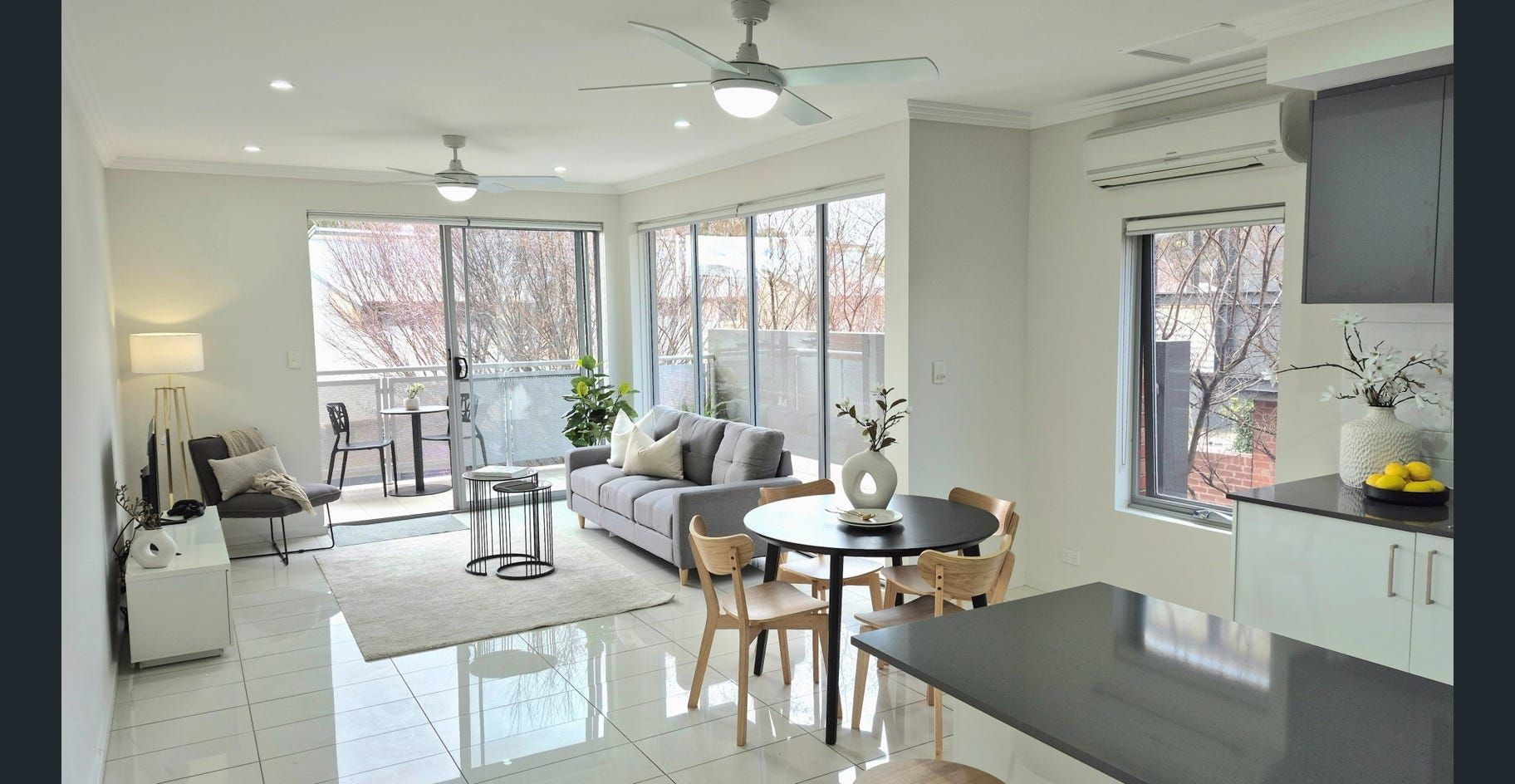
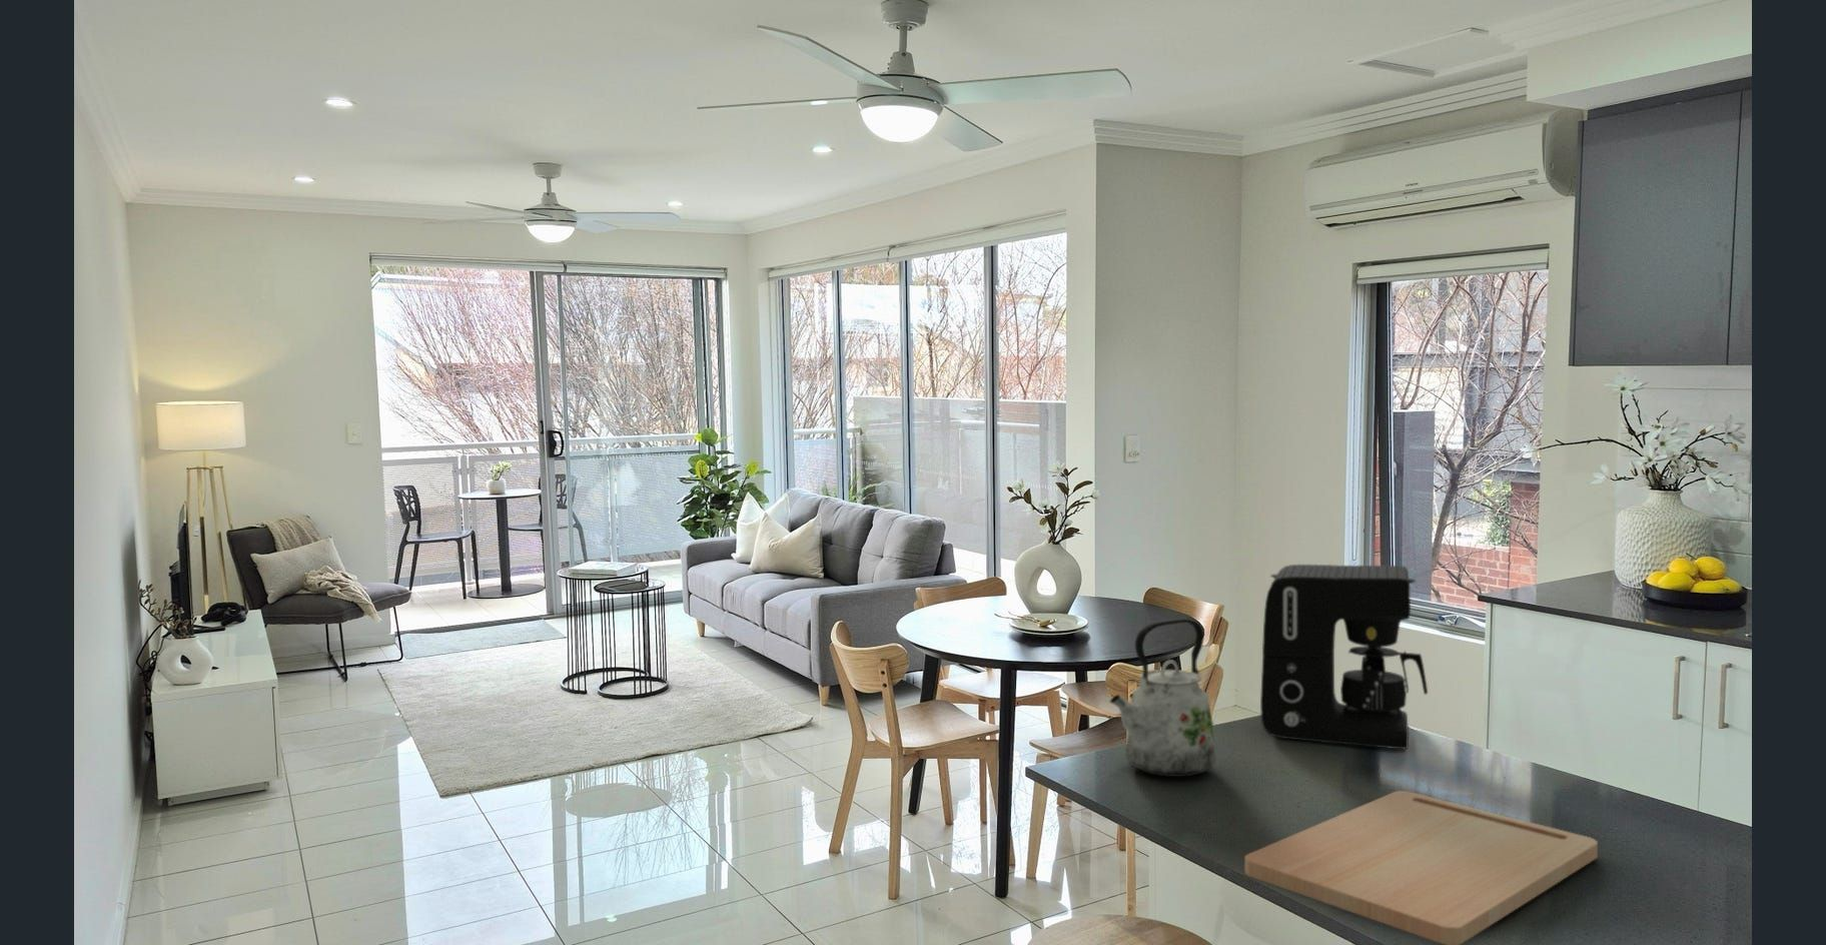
+ coffee maker (1349, 652)
+ kettle (1157, 697)
+ cutting board (1422, 856)
